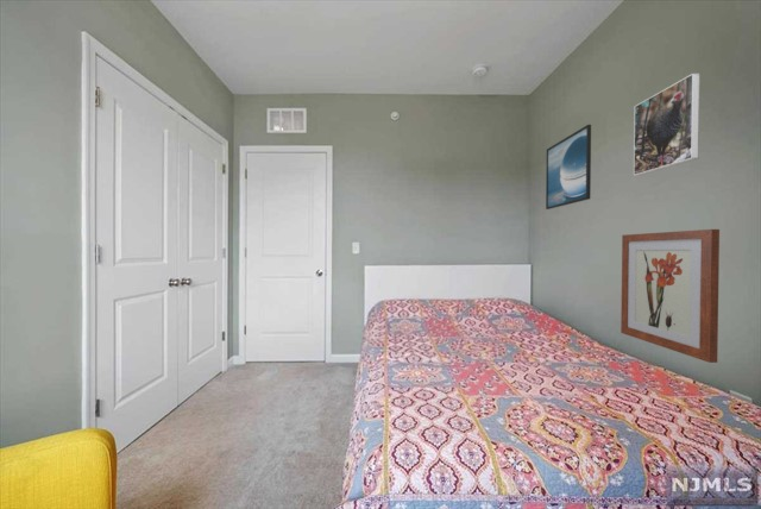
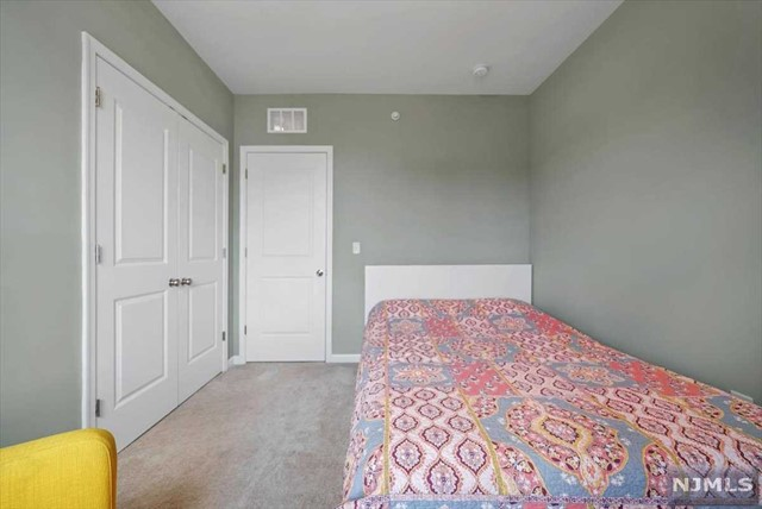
- wall art (662, 289)
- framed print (662, 130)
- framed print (566, 171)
